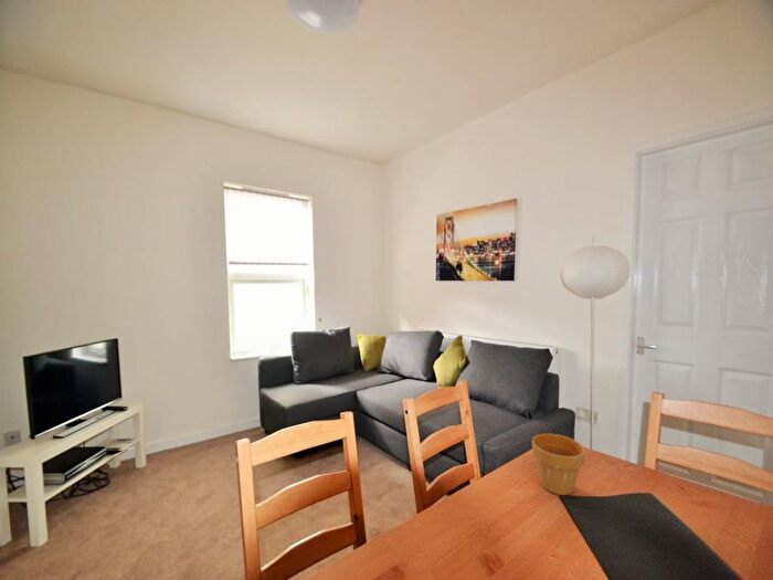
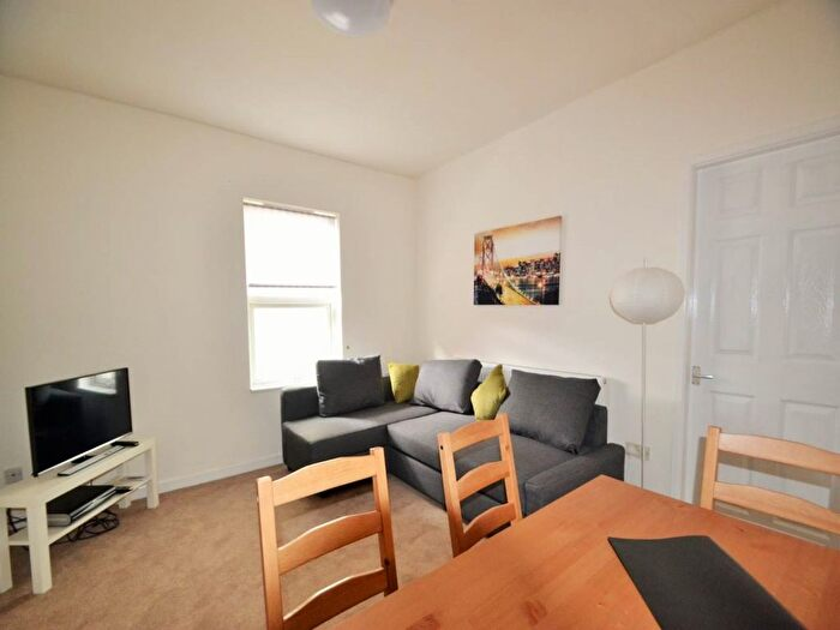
- flower pot (557, 465)
